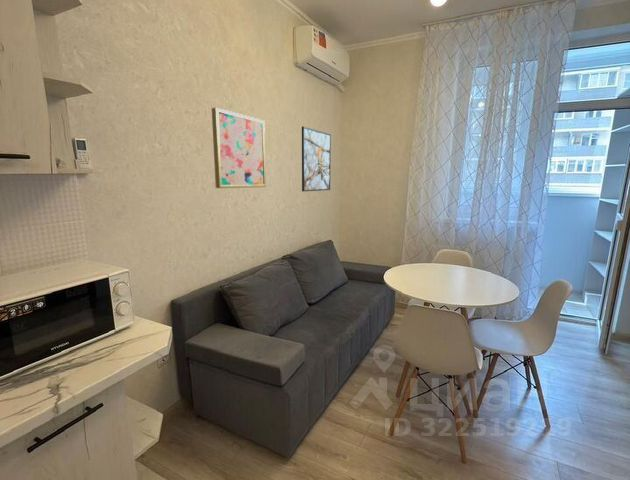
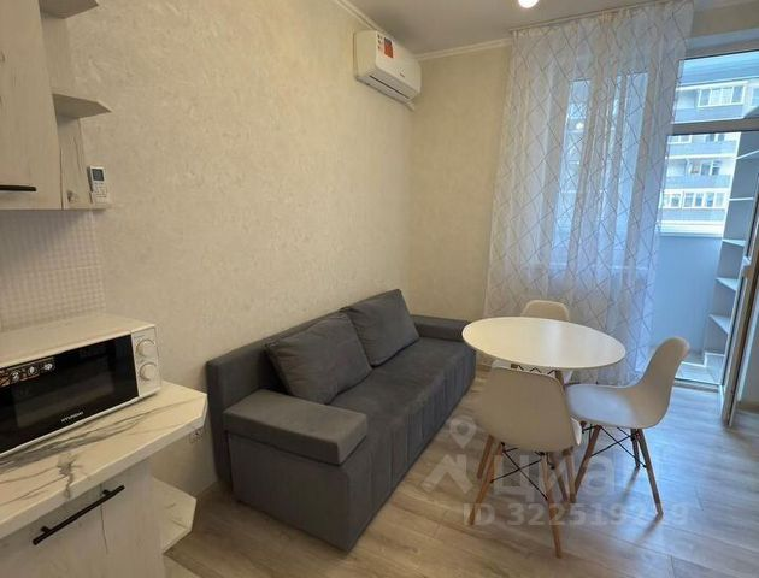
- wall art (241, 152)
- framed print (317, 161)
